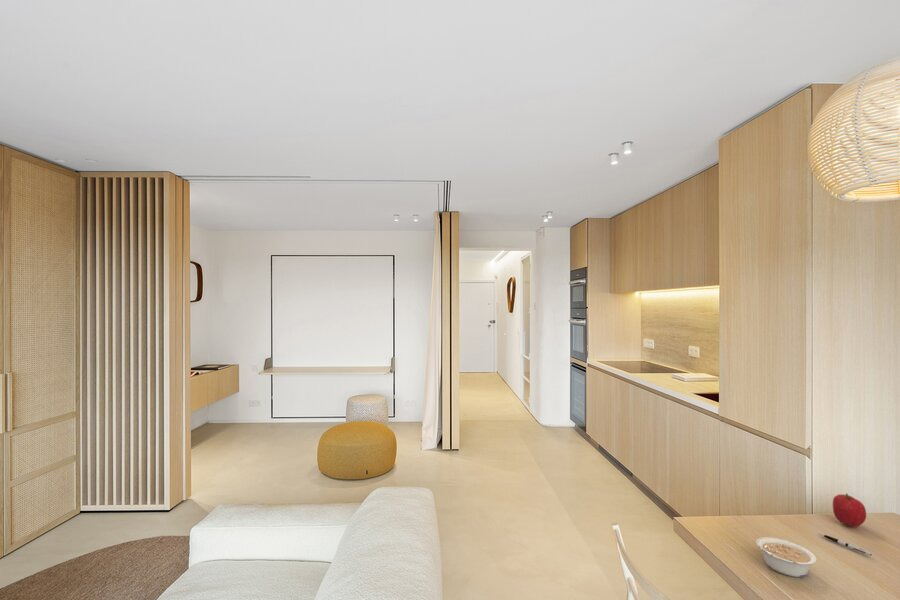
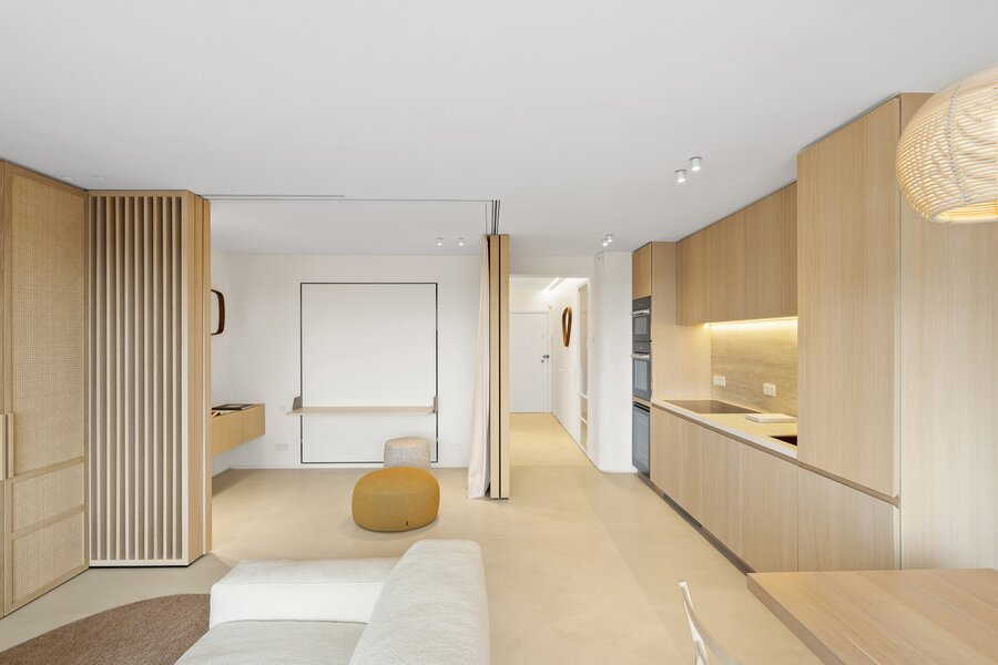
- pen (843, 543)
- legume (787, 557)
- fruit (849, 509)
